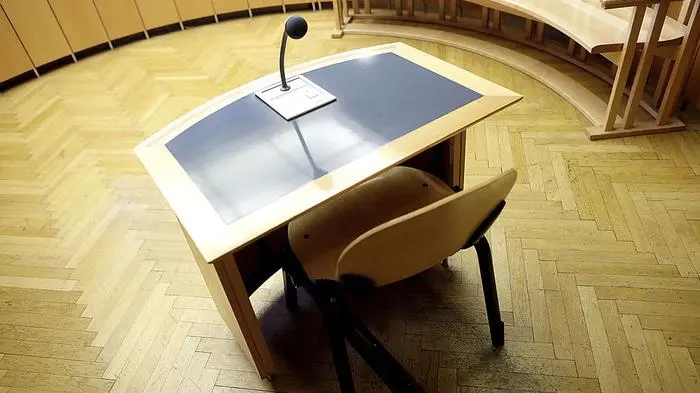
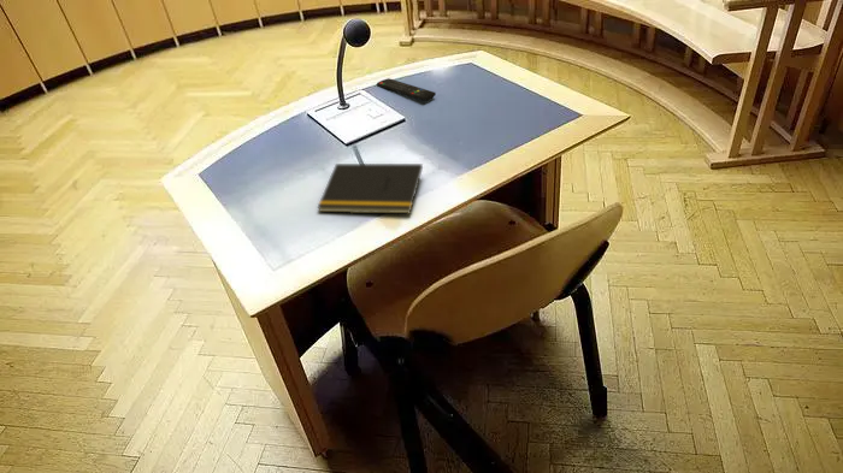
+ notepad (371, 187)
+ remote control (405, 89)
